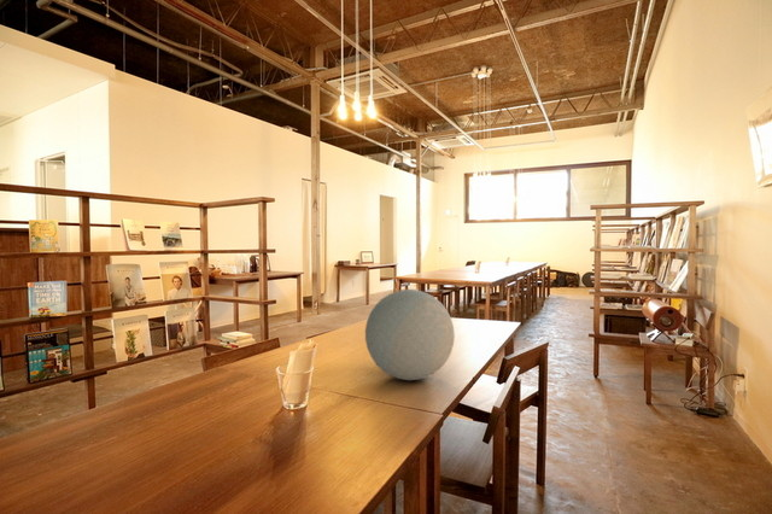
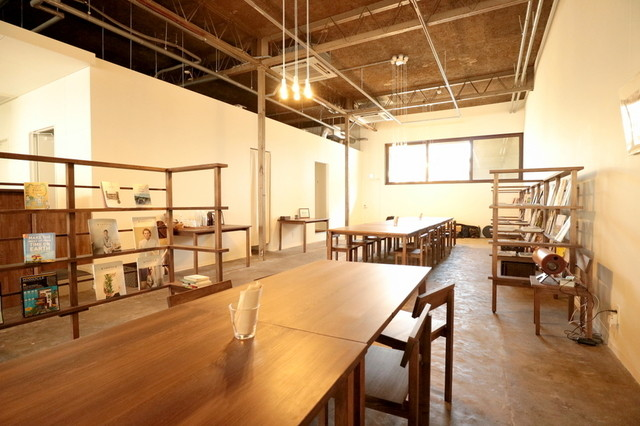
- decorative orb (409, 333)
